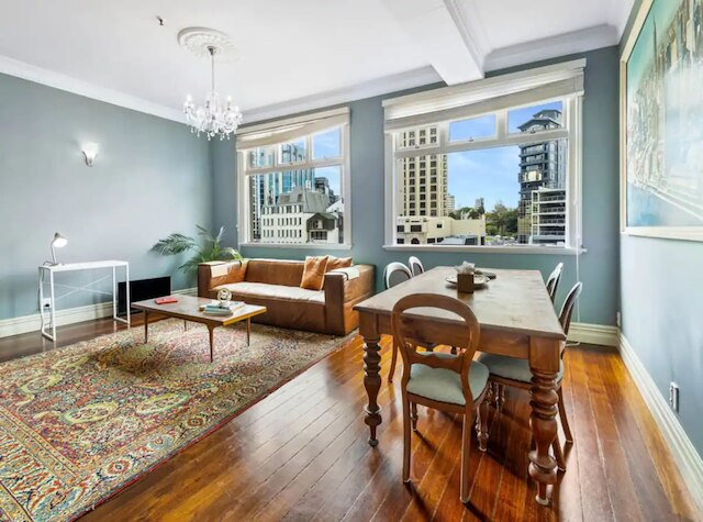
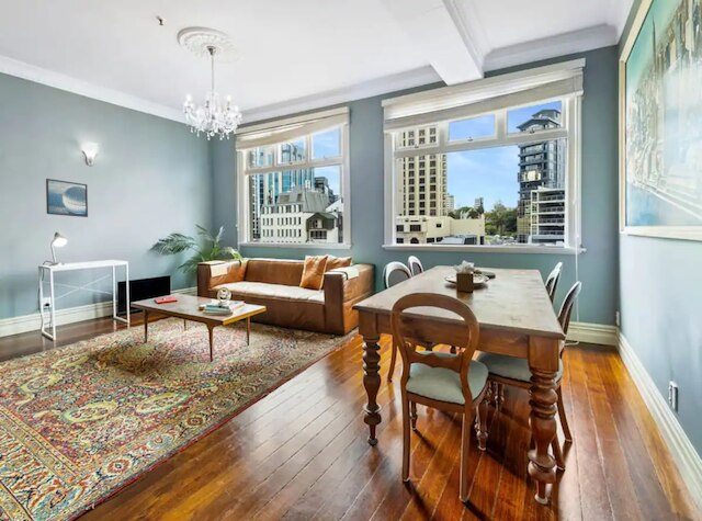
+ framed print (67, 199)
